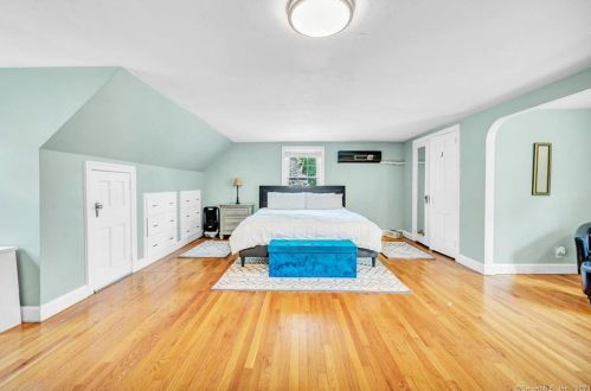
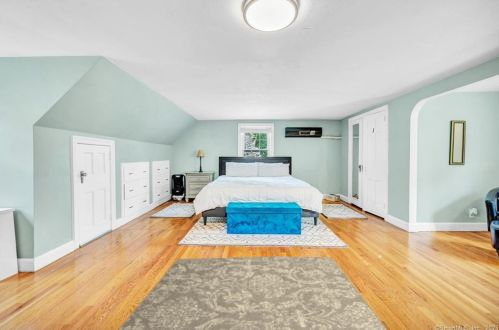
+ rug (254, 284)
